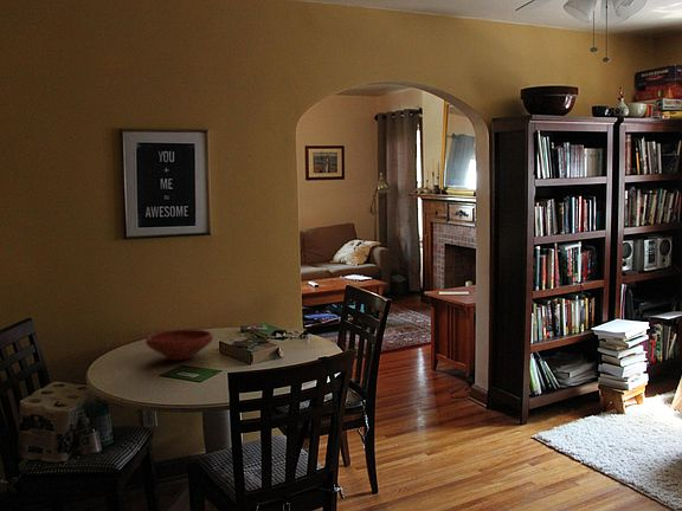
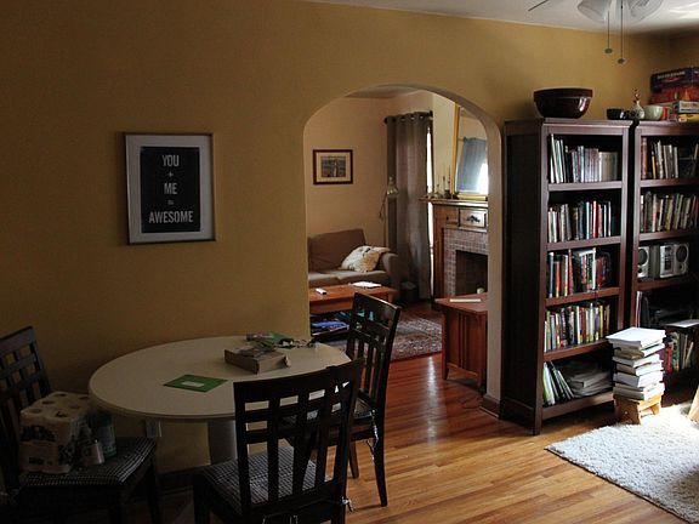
- bowl (180, 345)
